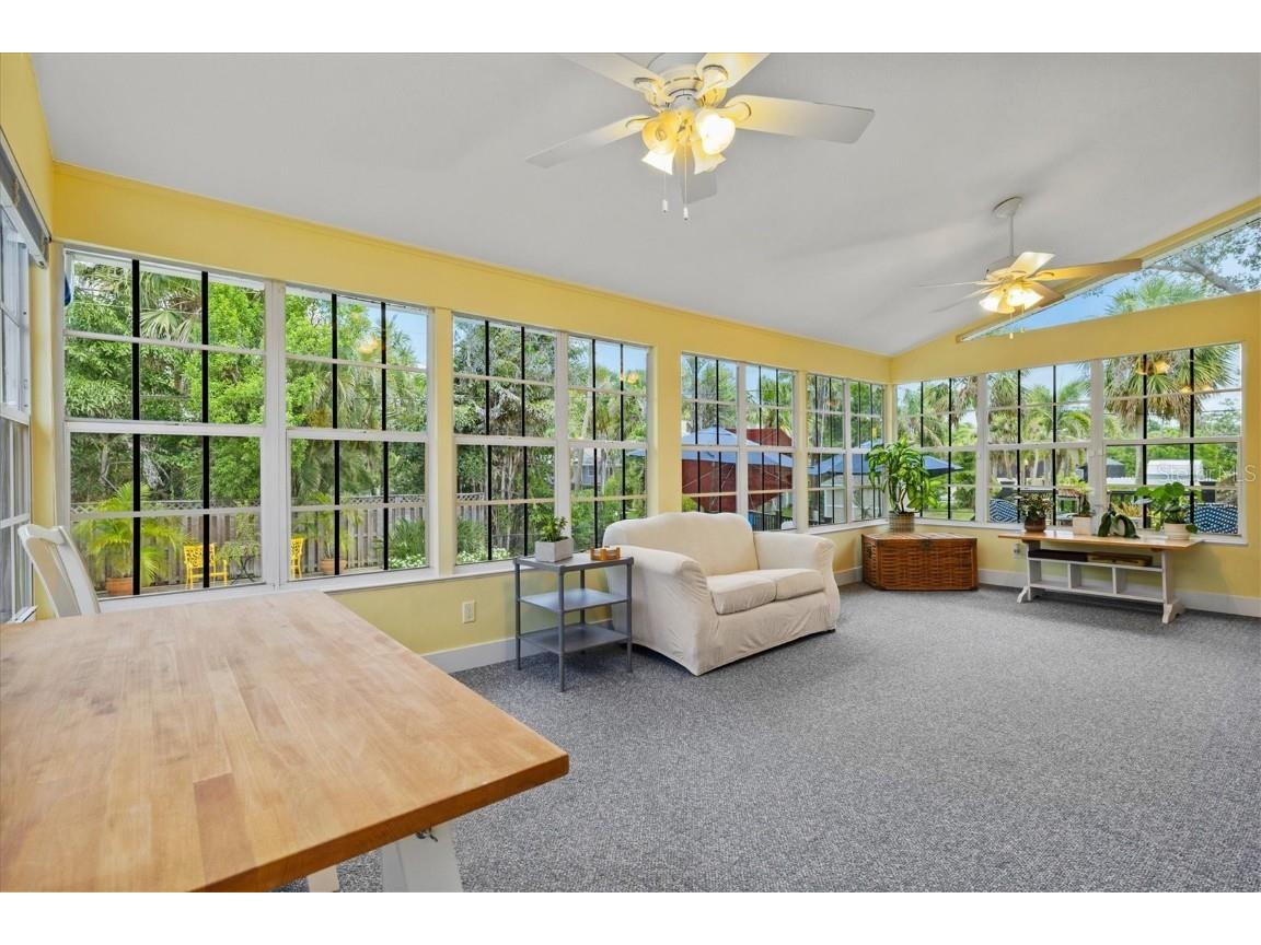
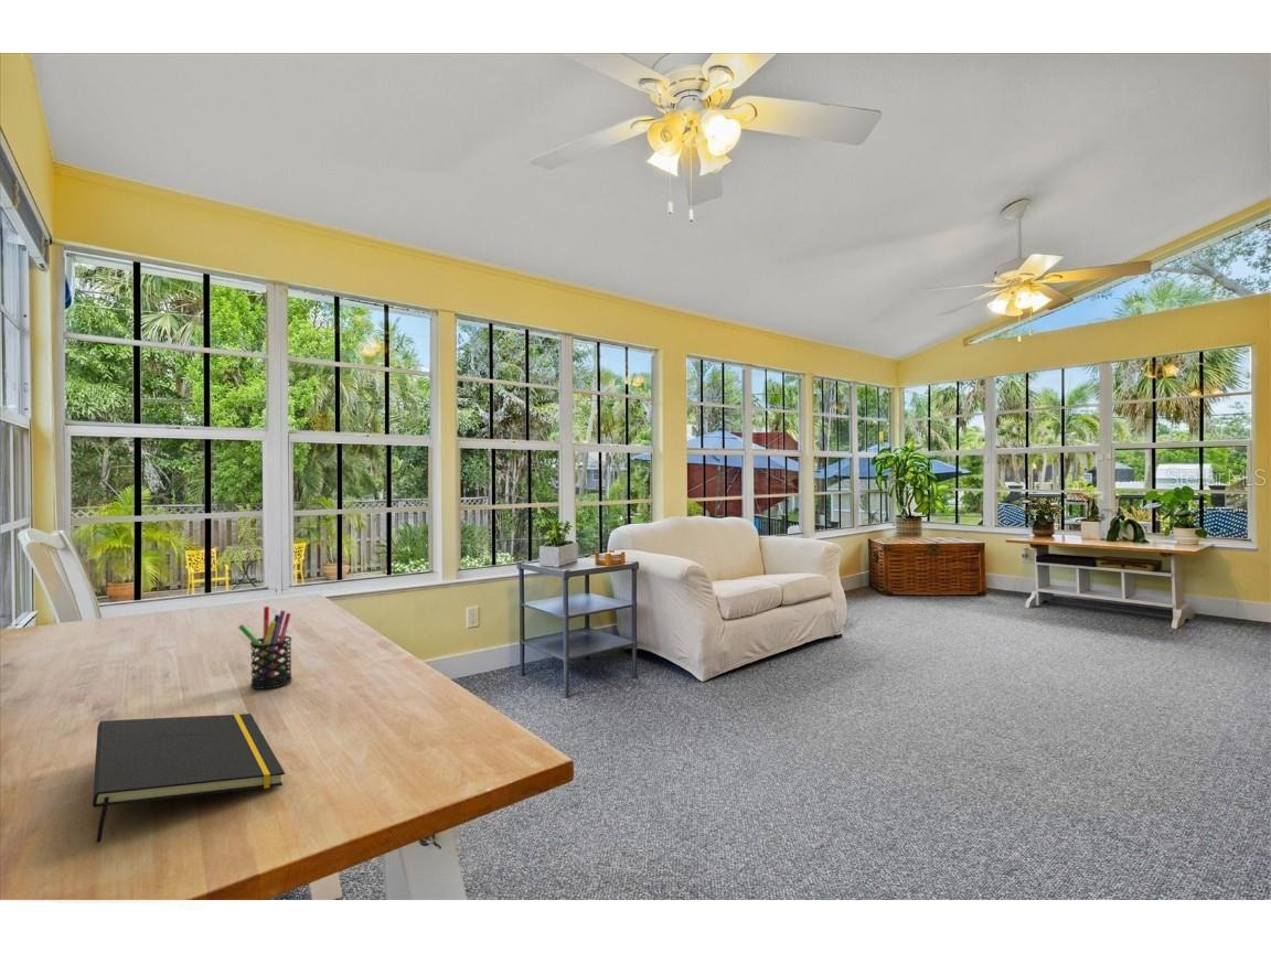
+ pen holder (266, 646)
+ notepad (186, 751)
